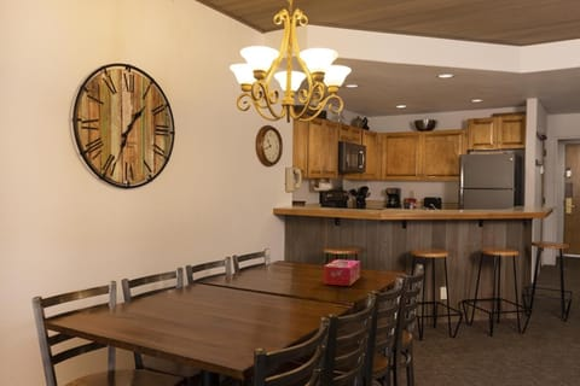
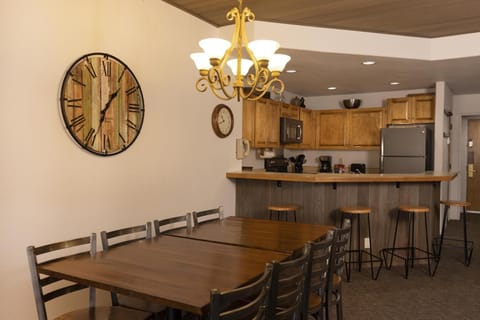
- tissue box (342, 271)
